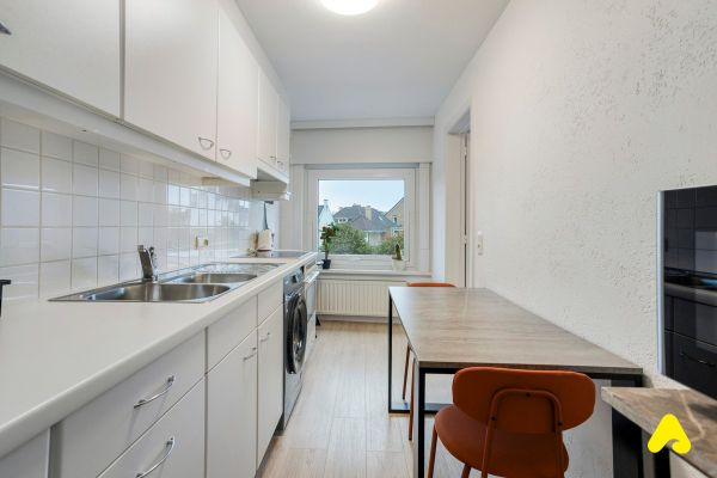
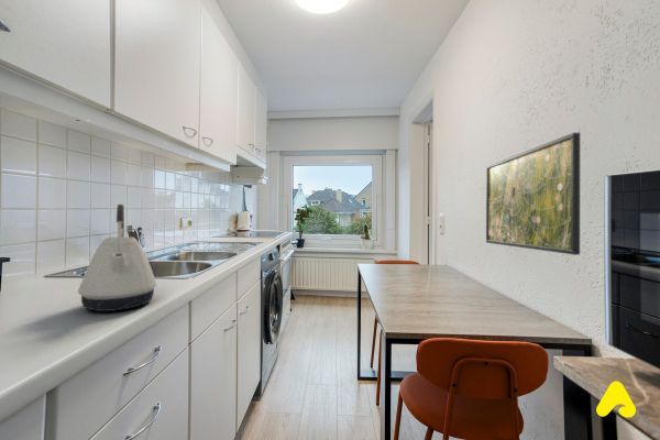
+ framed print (521, 200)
+ kettle (120, 254)
